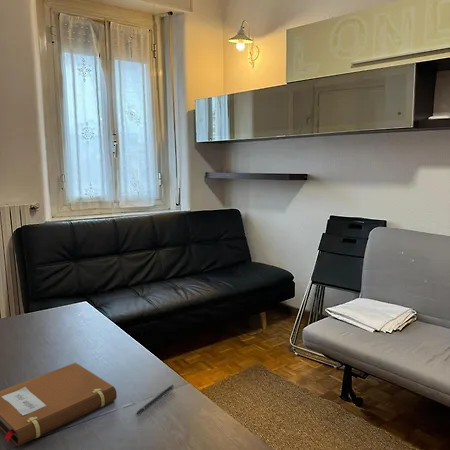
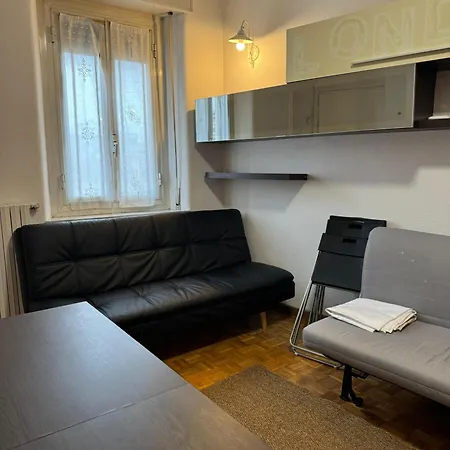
- pen (155, 399)
- notebook (48, 400)
